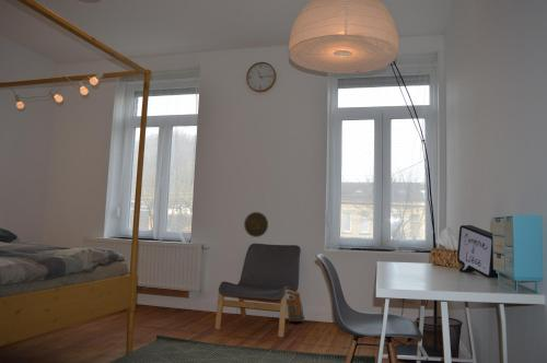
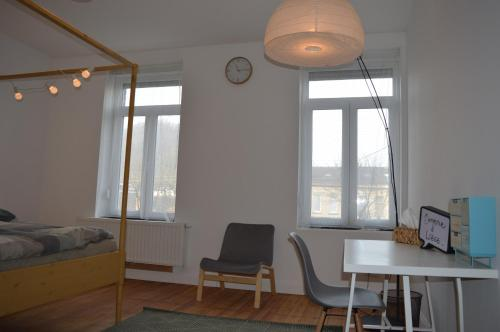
- basket (293, 304)
- decorative plate (255, 224)
